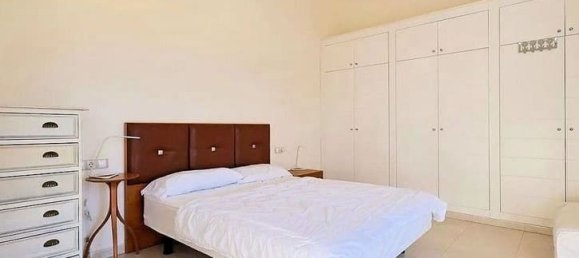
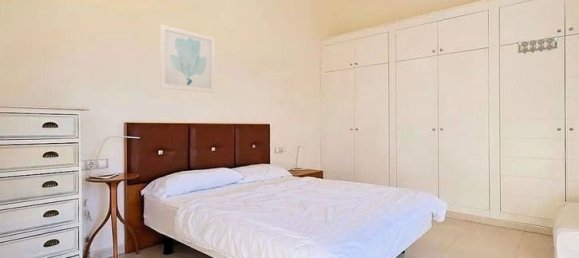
+ wall art (189, 61)
